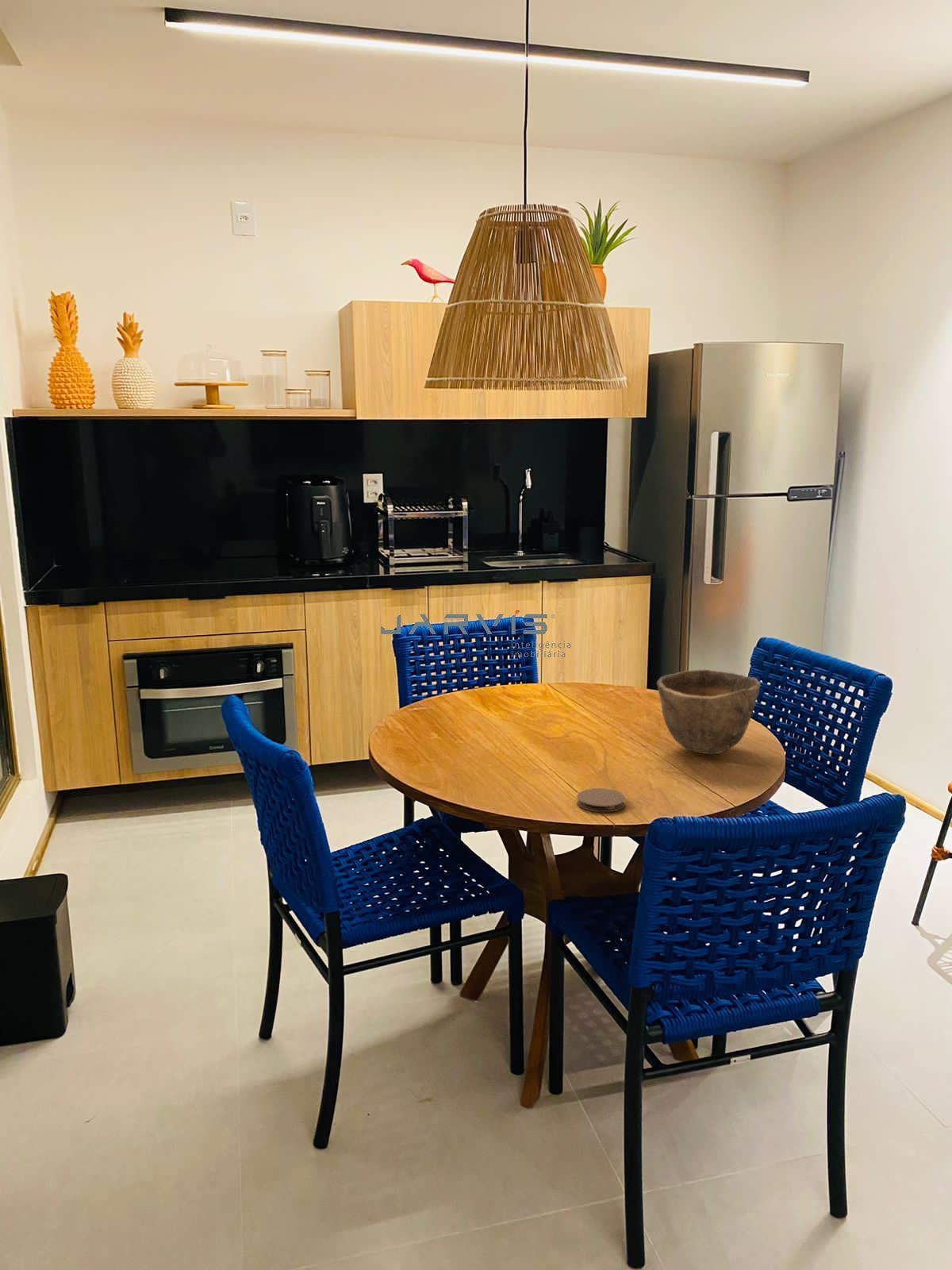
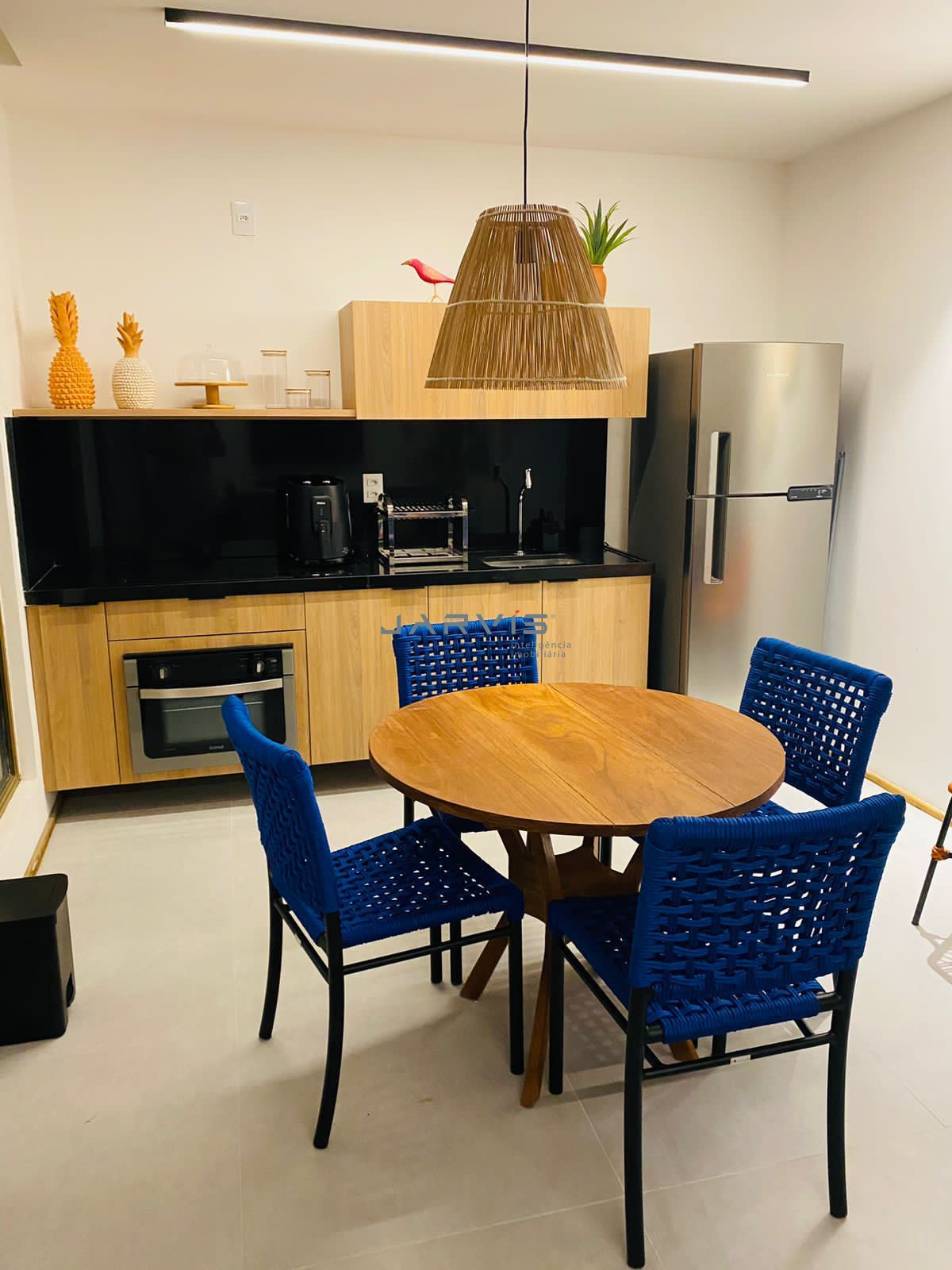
- bowl (706, 715)
- coaster (601, 799)
